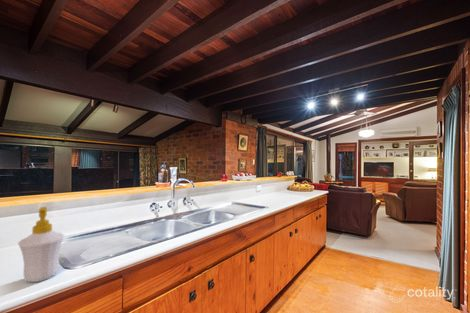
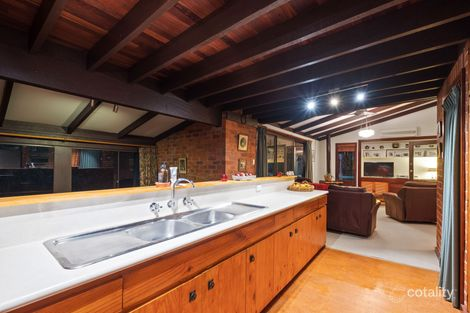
- soap bottle (42, 242)
